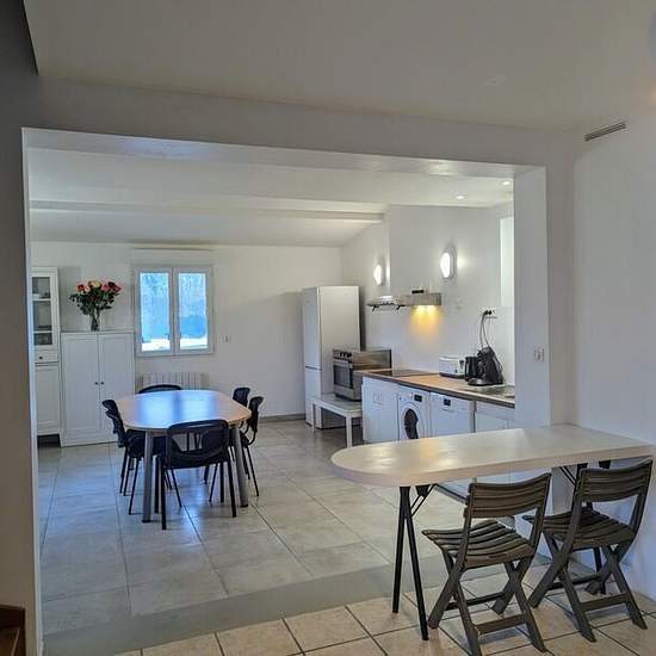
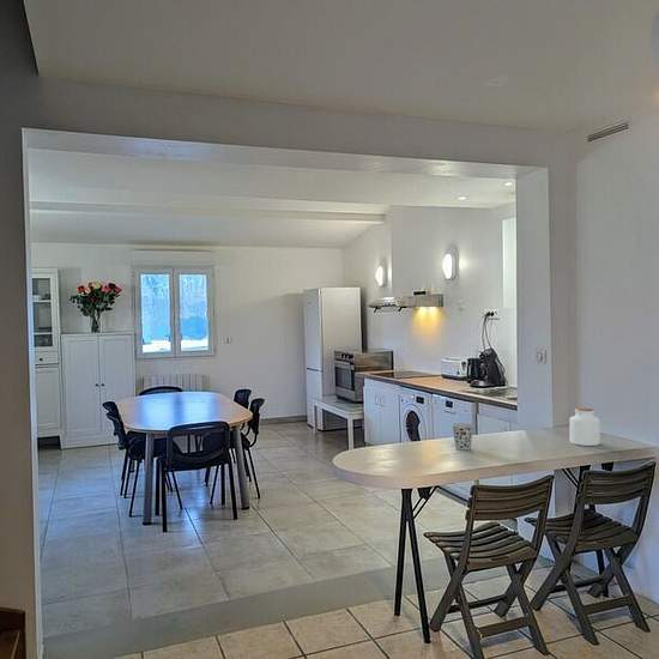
+ jar (584, 425)
+ cup (462, 436)
